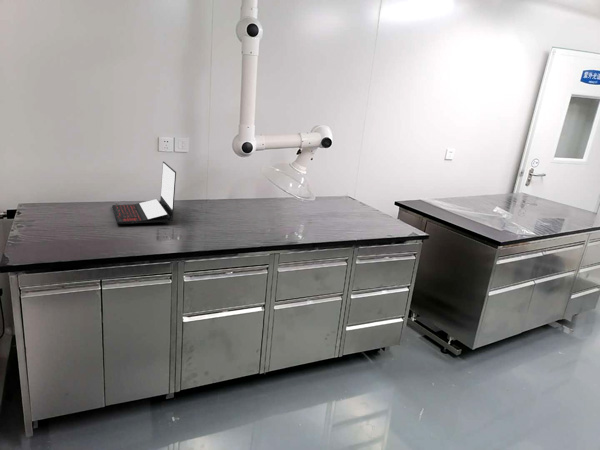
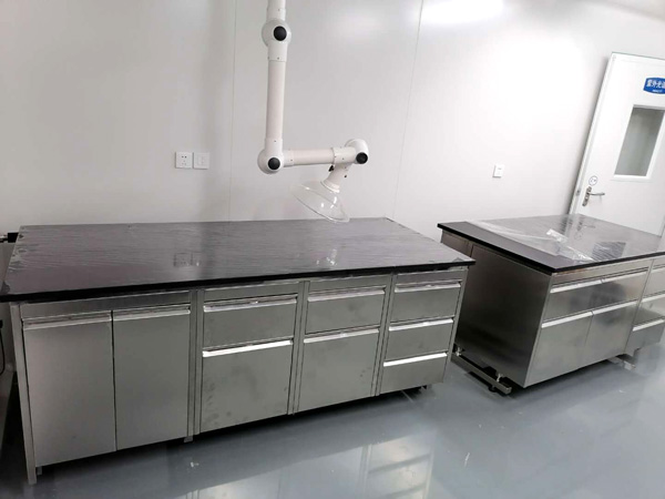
- laptop (146, 201)
